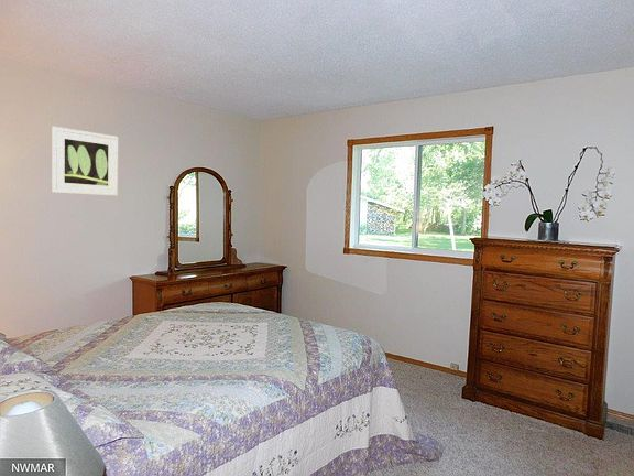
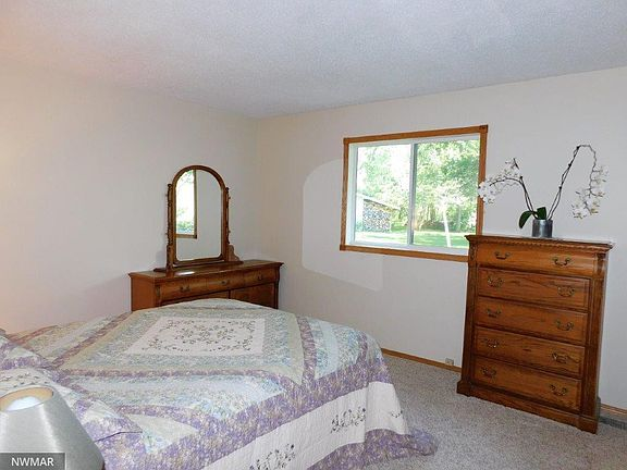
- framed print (86, 163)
